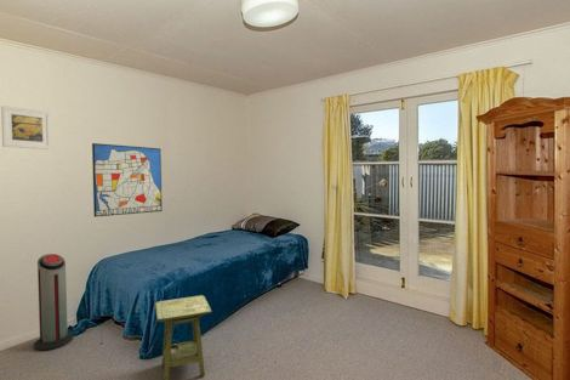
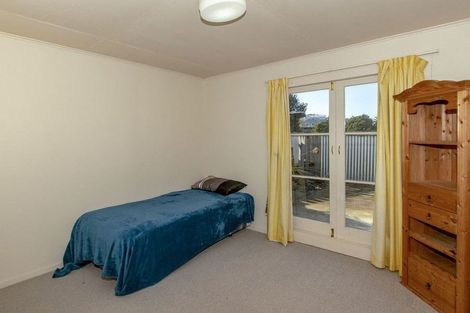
- wall art (130, 180)
- side table (182, 342)
- air purifier (52, 297)
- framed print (27, 127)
